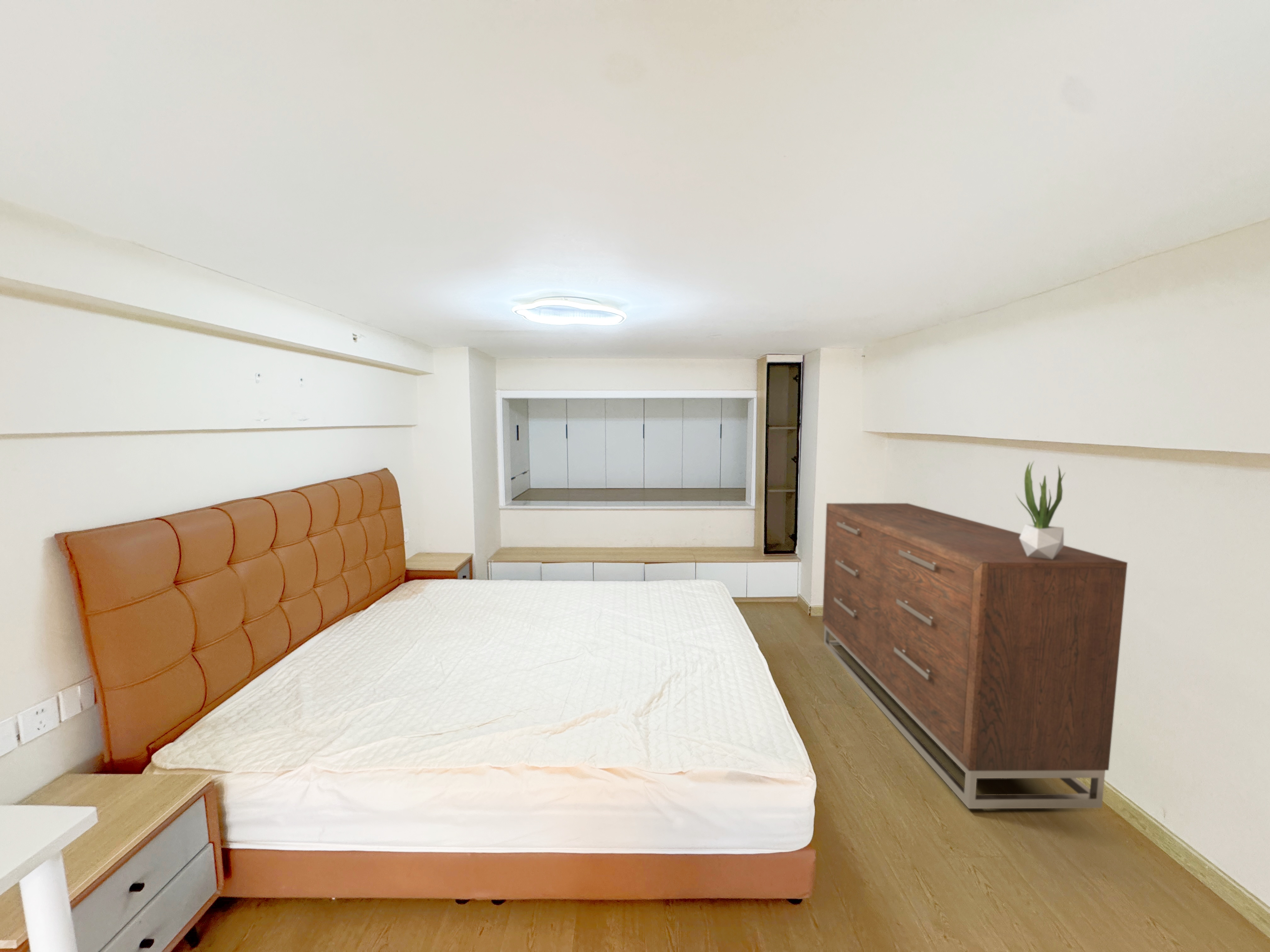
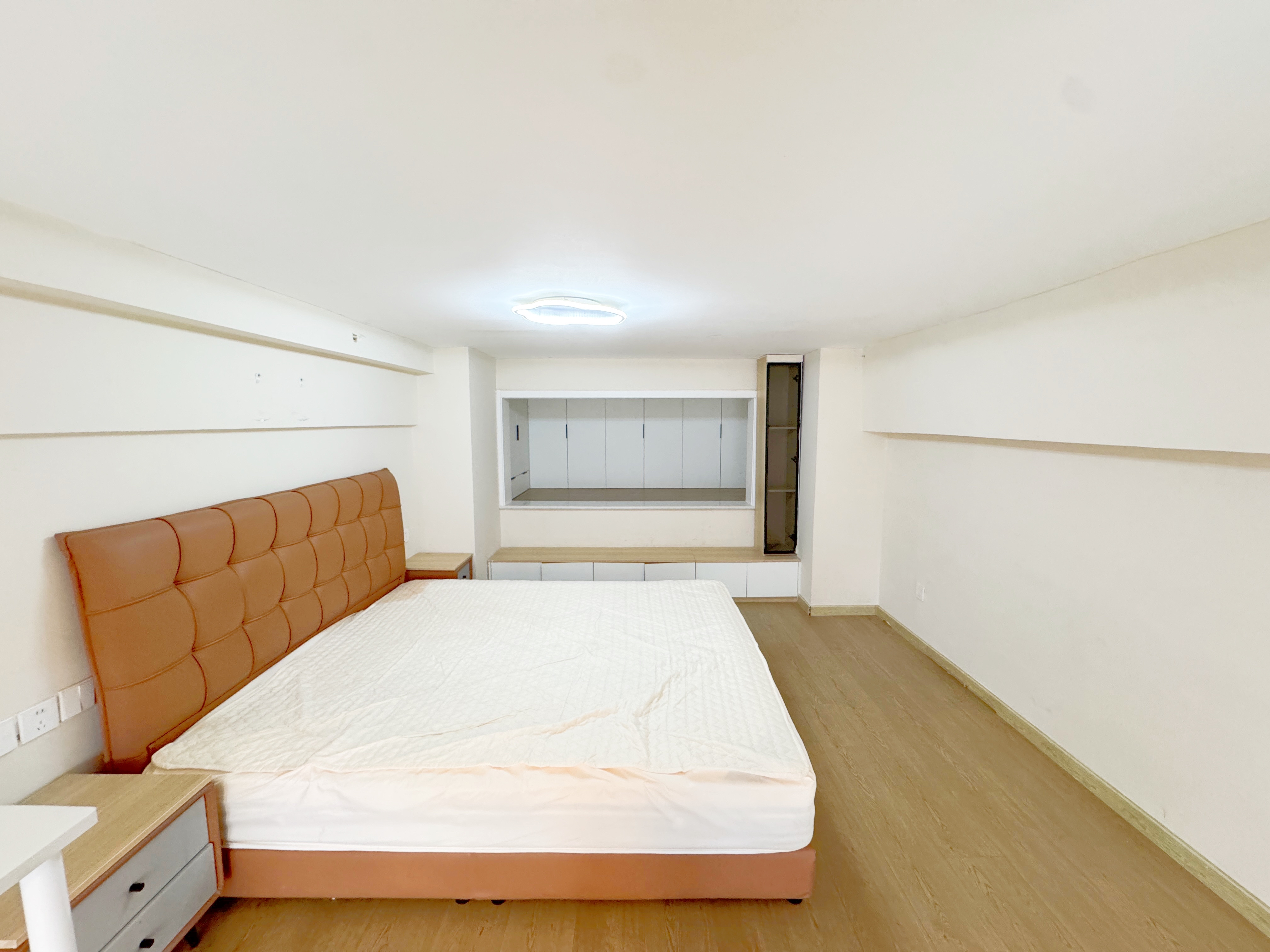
- dresser (927, 616)
- potted plant (1040, 509)
